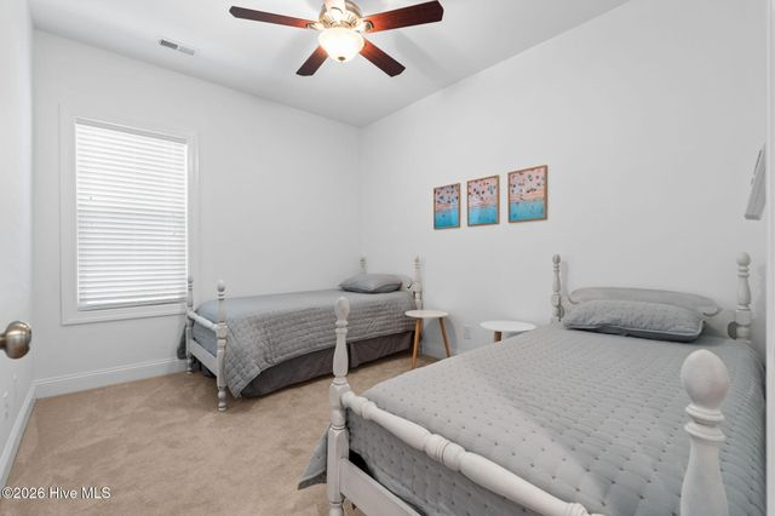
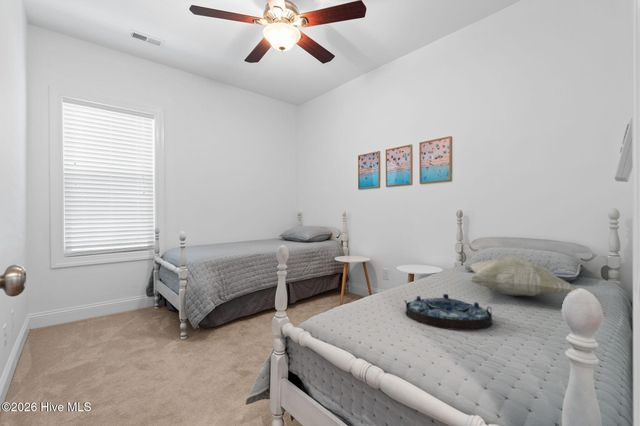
+ serving tray (446, 308)
+ decorative pillow (513, 275)
